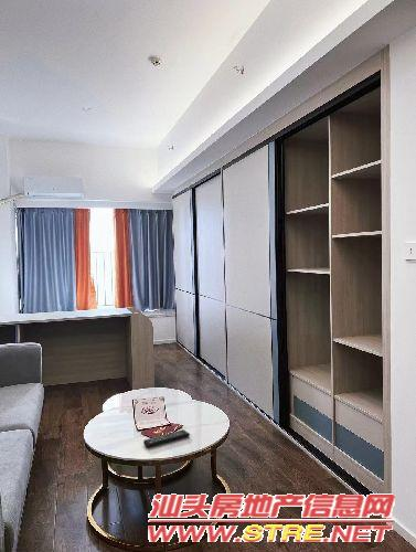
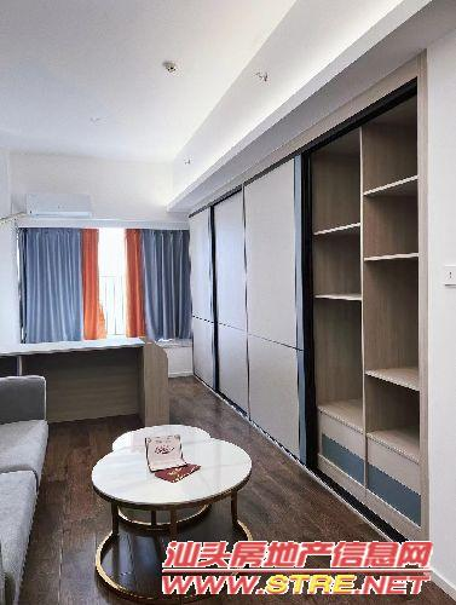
- remote control (167, 438)
